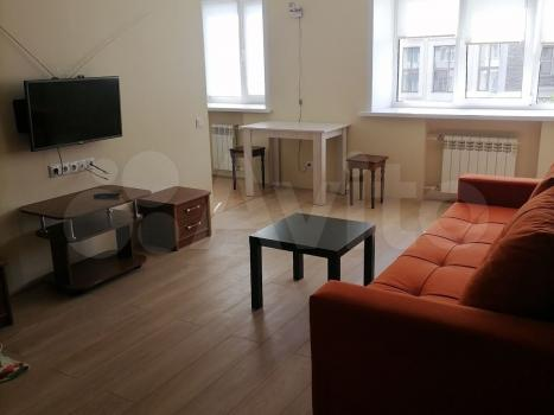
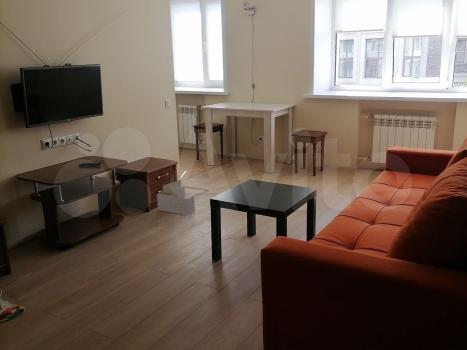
+ architectural model (184, 196)
